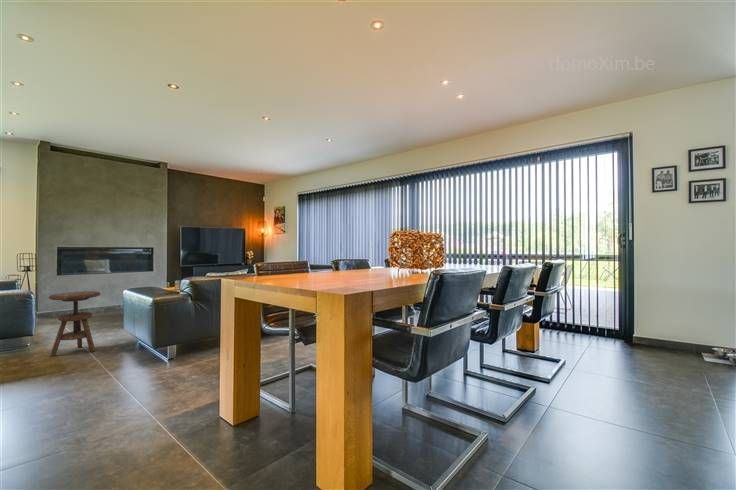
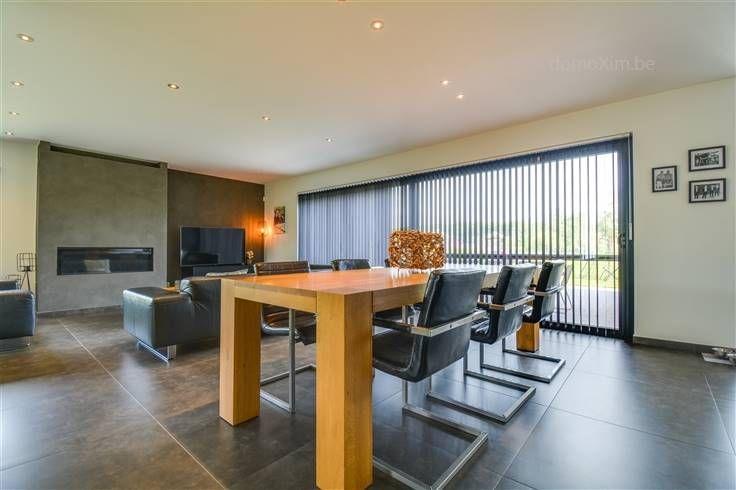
- side table (75, 322)
